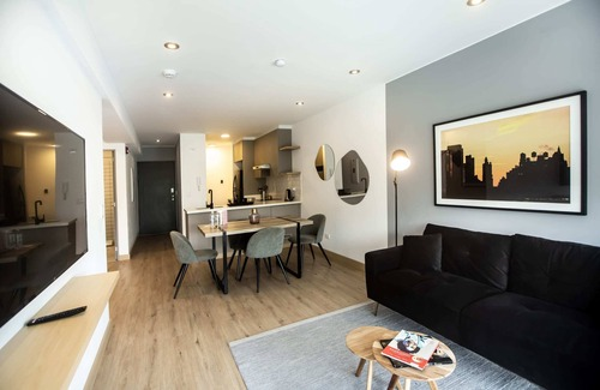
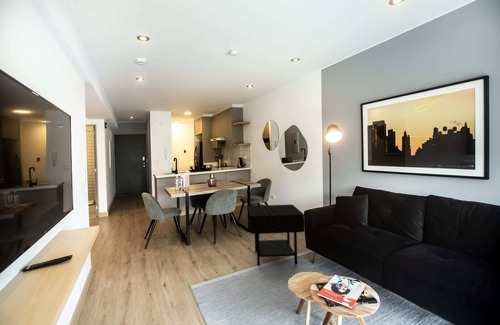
+ side table (273, 232)
